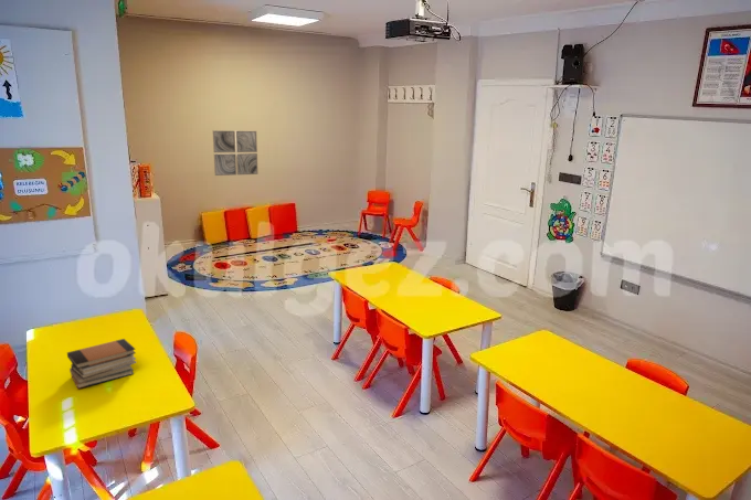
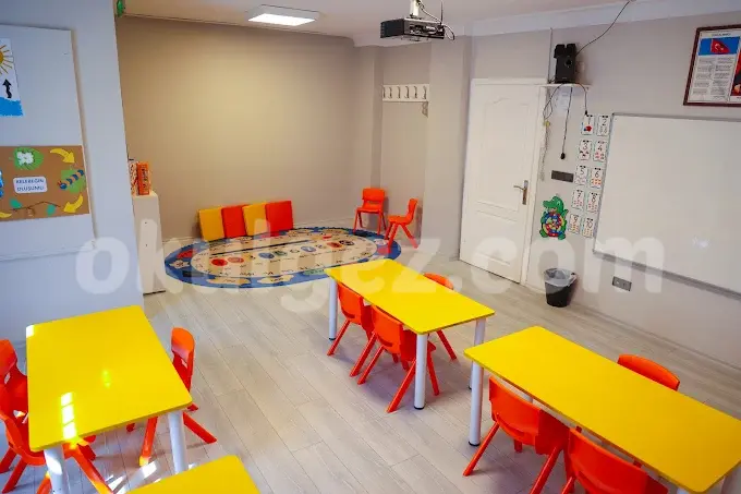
- wall art (236, 153)
- book stack (103, 362)
